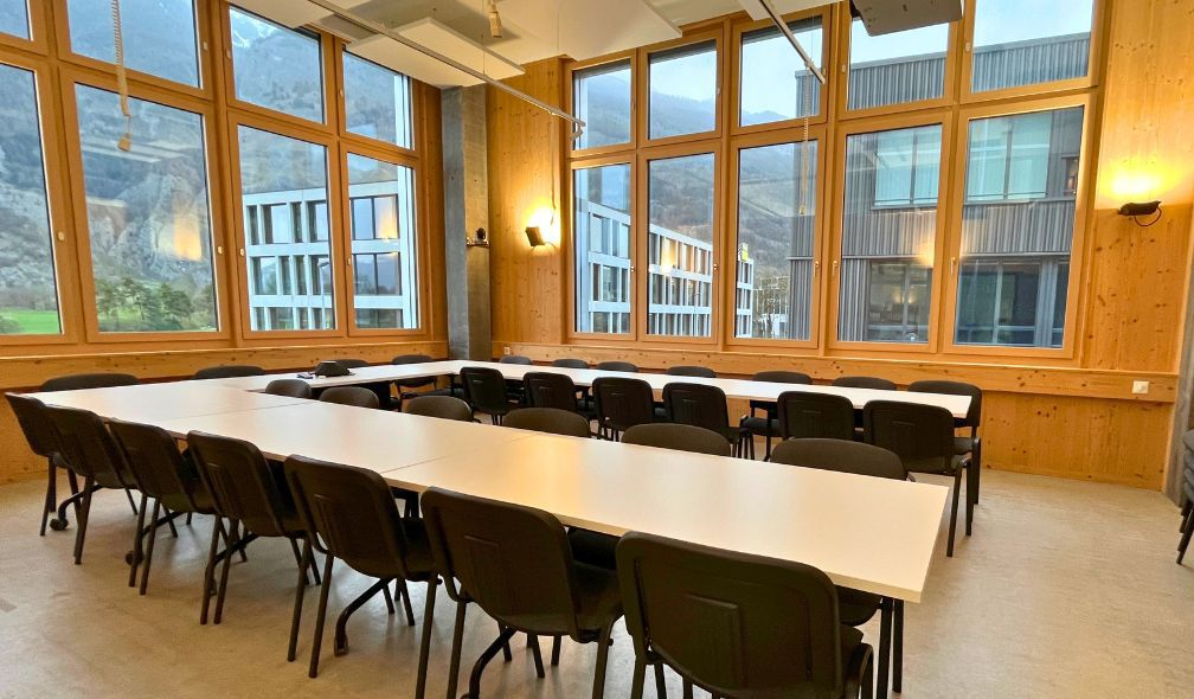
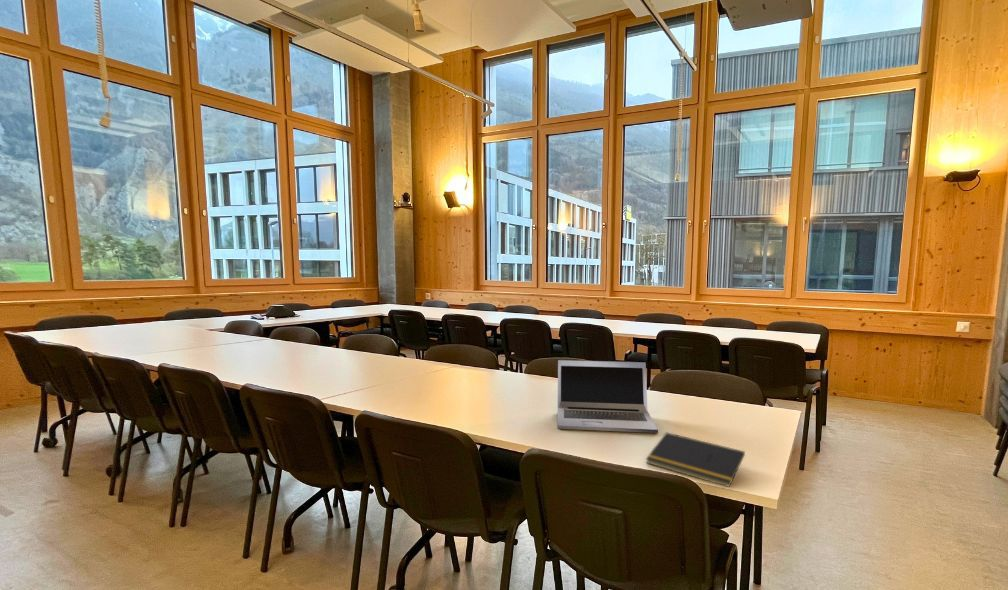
+ notepad (694, 457)
+ laptop (604, 394)
